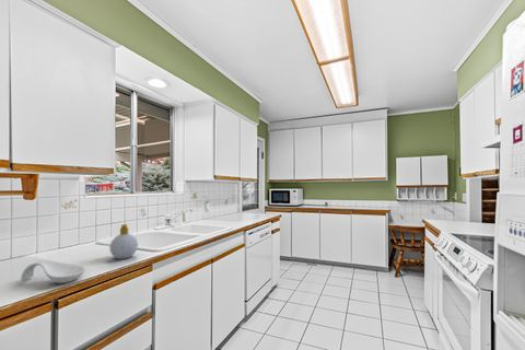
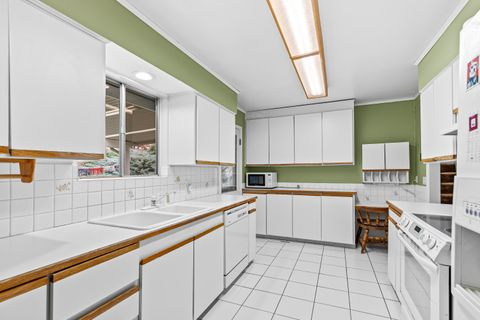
- soap bottle (124, 241)
- spoon rest (52, 270)
